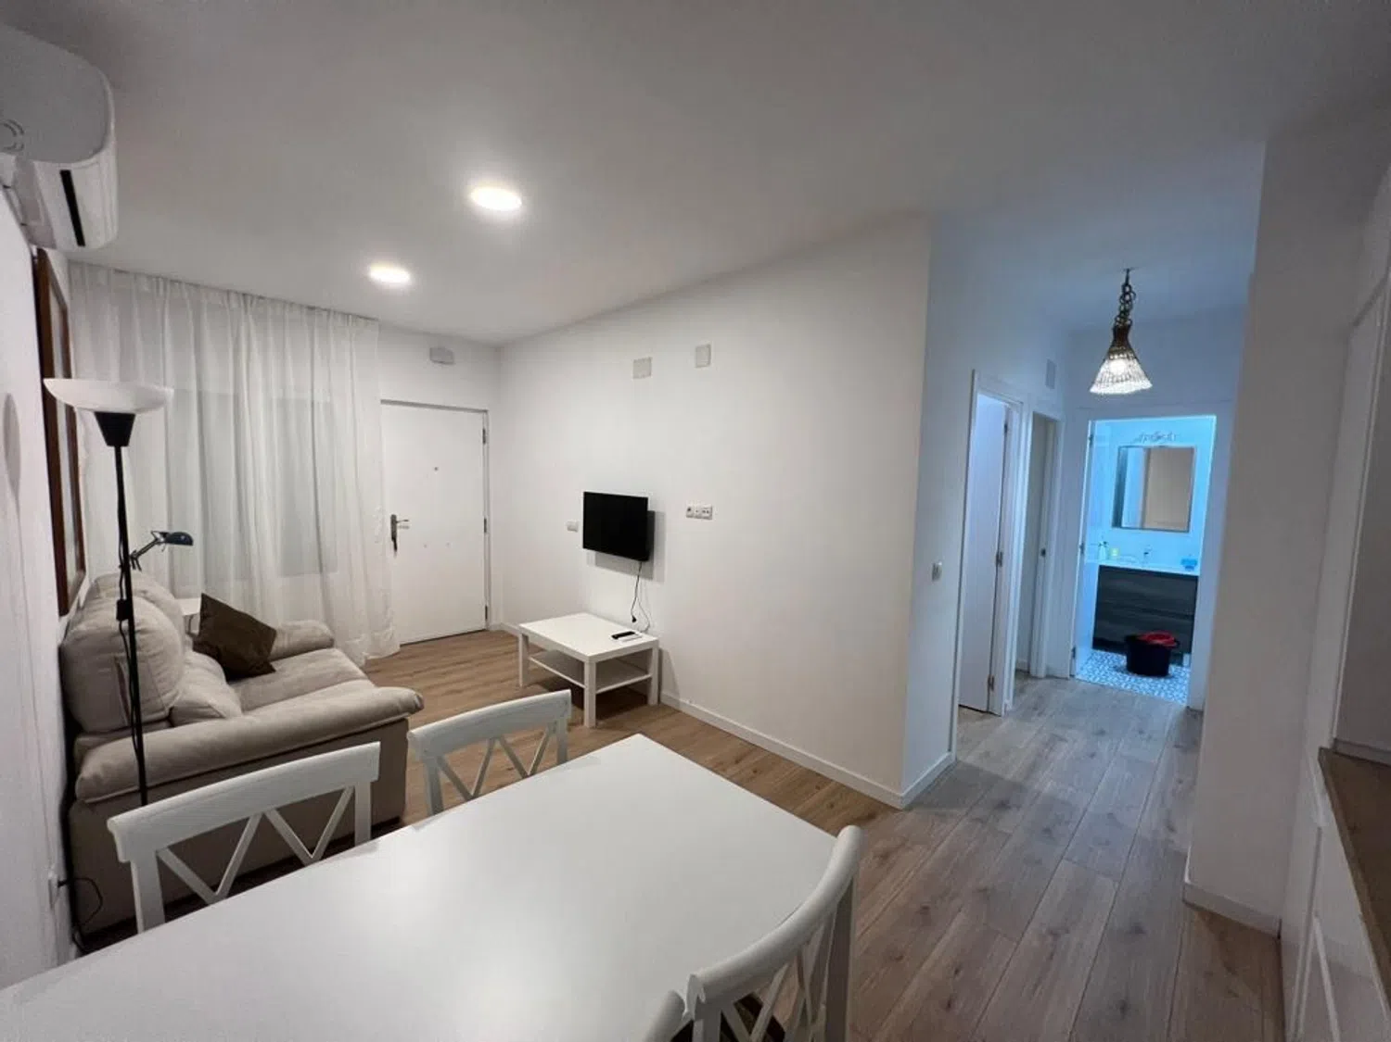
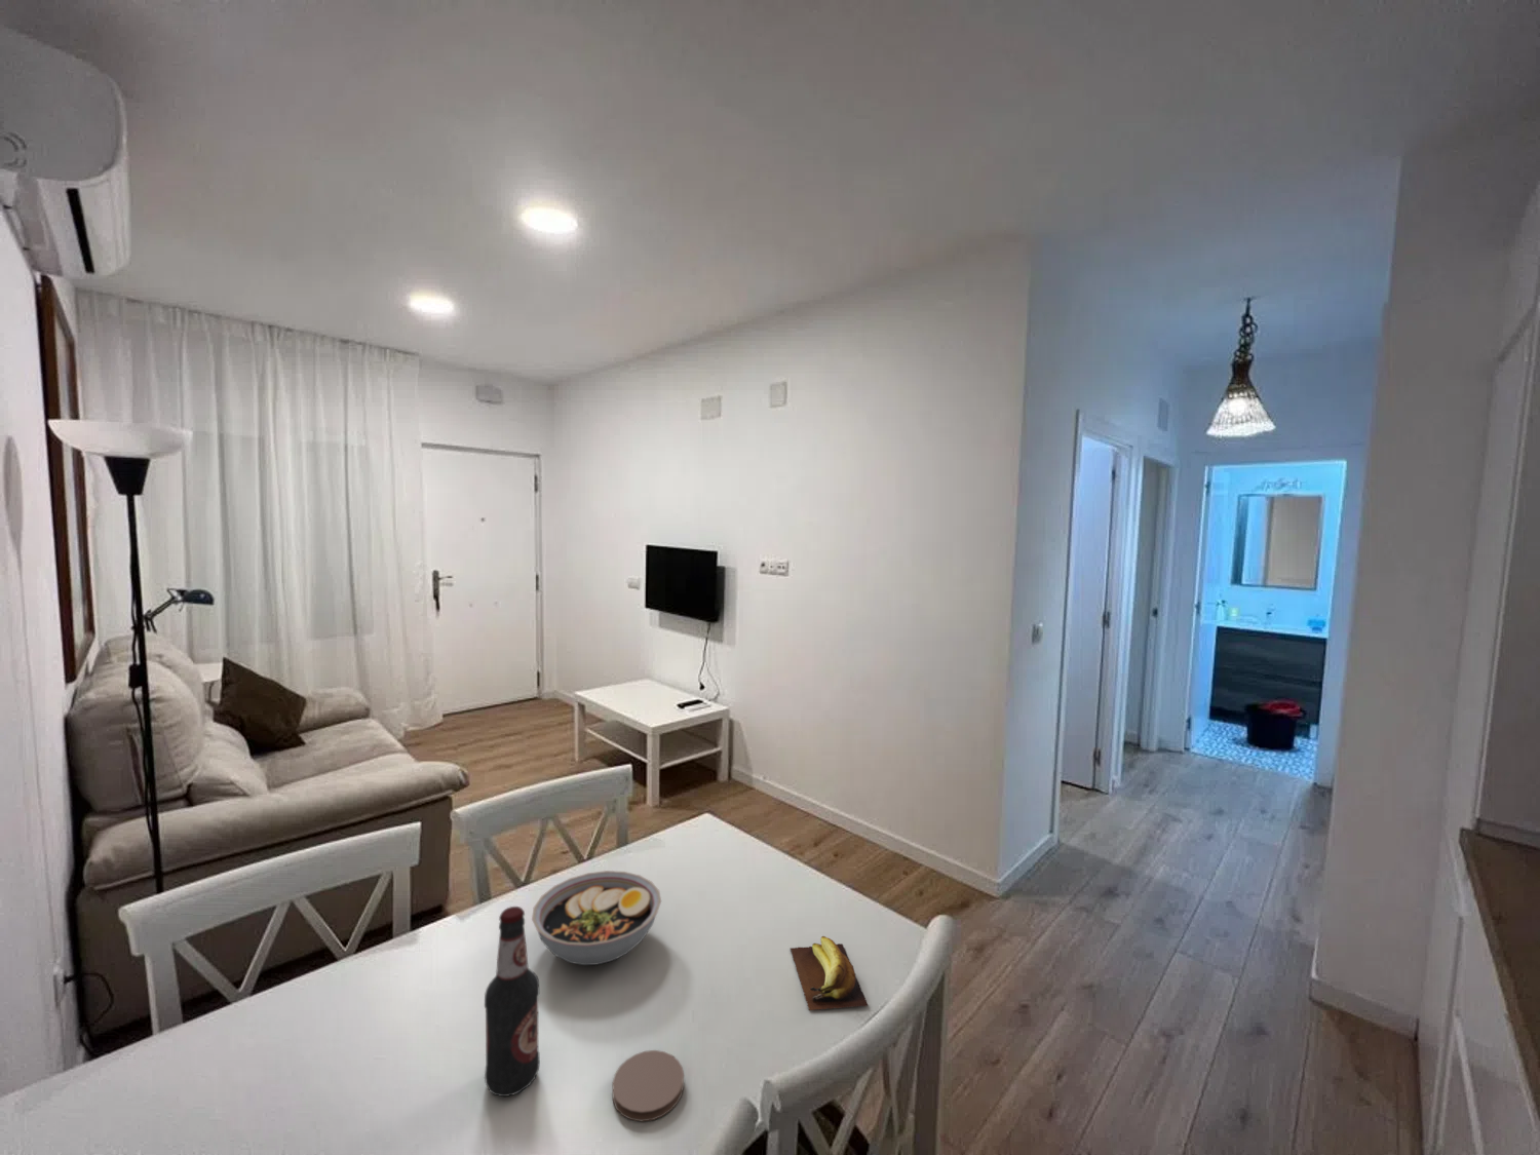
+ coaster (648, 1083)
+ bowl (598, 924)
+ banana (827, 963)
+ bottle (512, 996)
